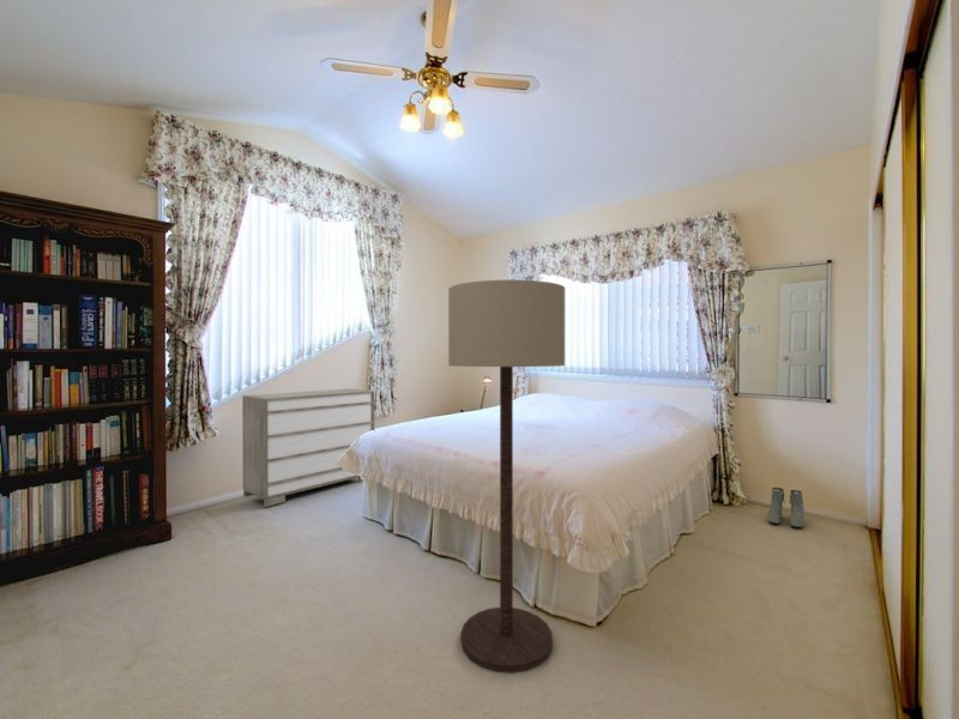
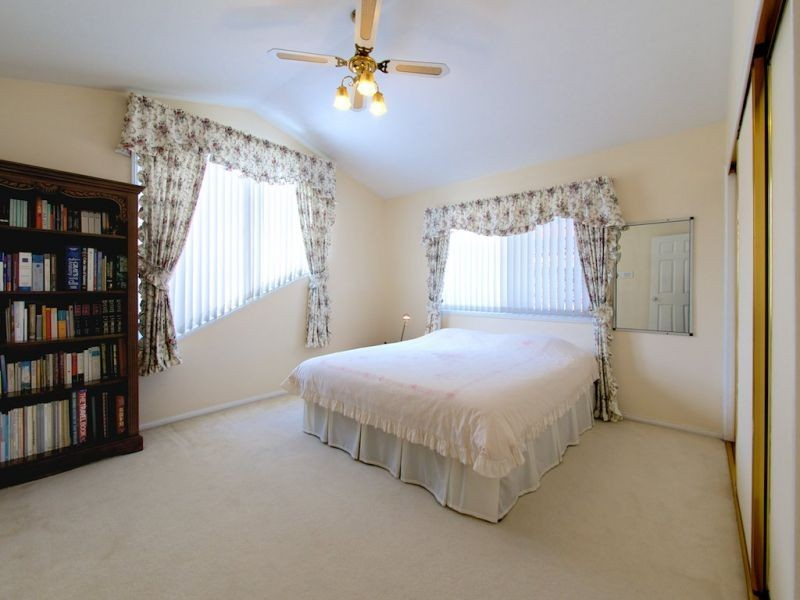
- dresser (313, 440)
- boots (784, 503)
- floor lamp (506, 465)
